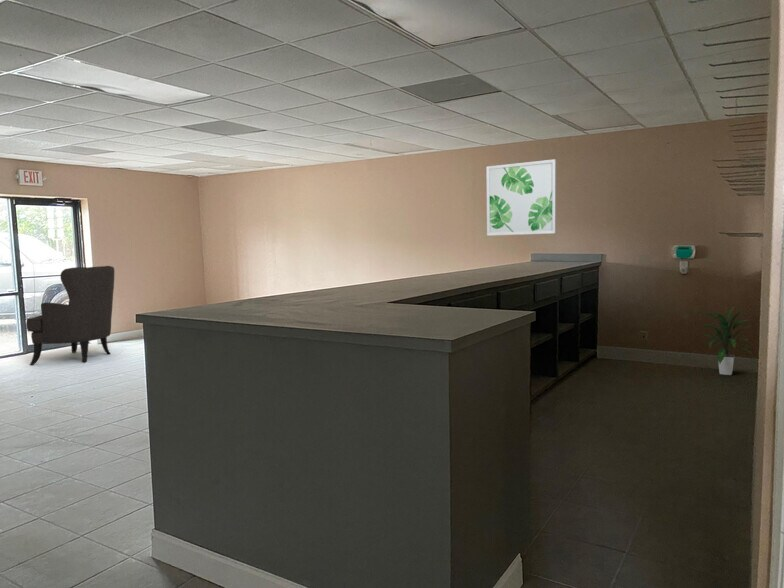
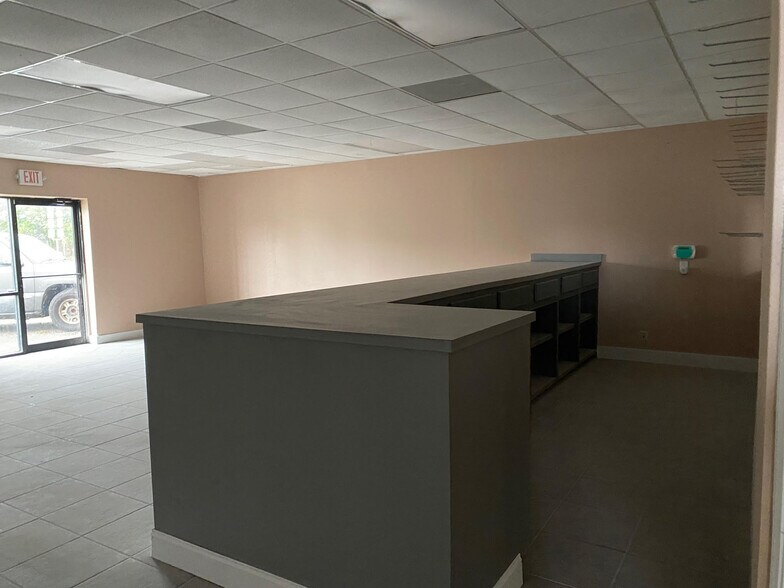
- chair (78, 312)
- indoor plant (724, 340)
- wall art (520, 199)
